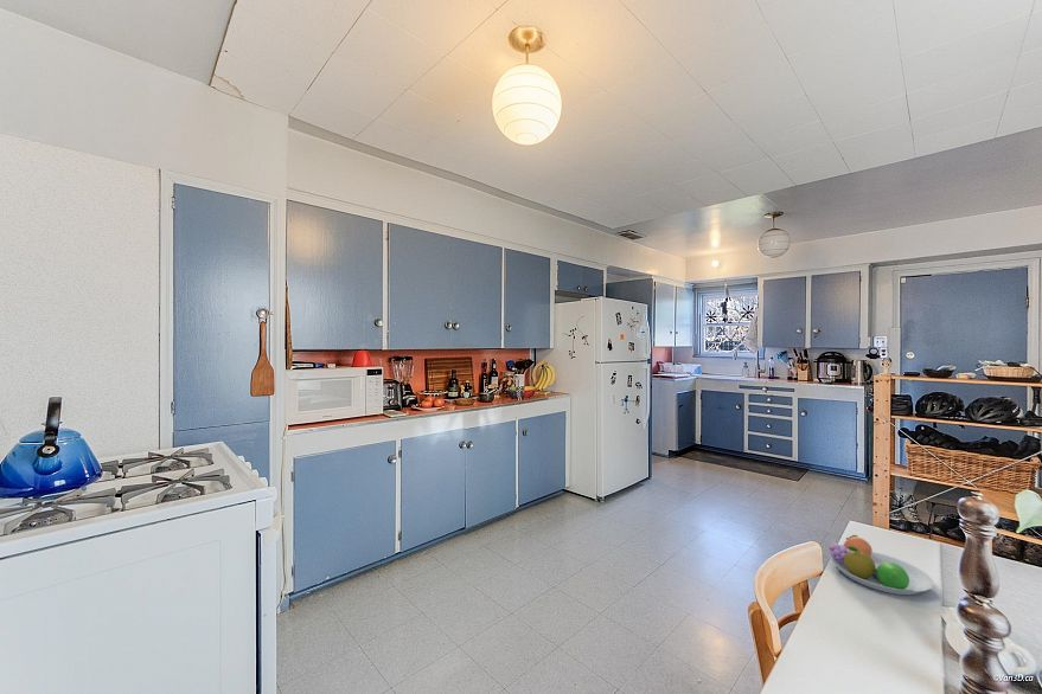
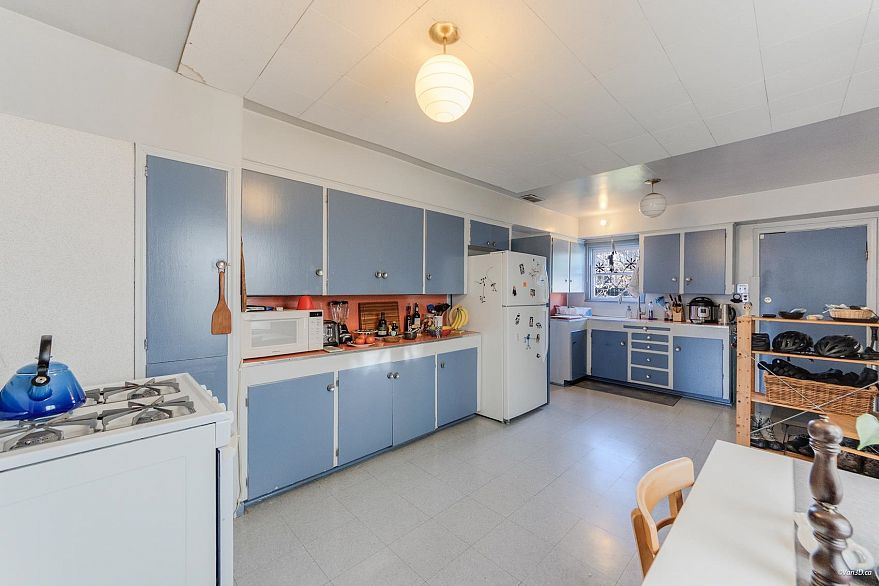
- fruit bowl (877, 561)
